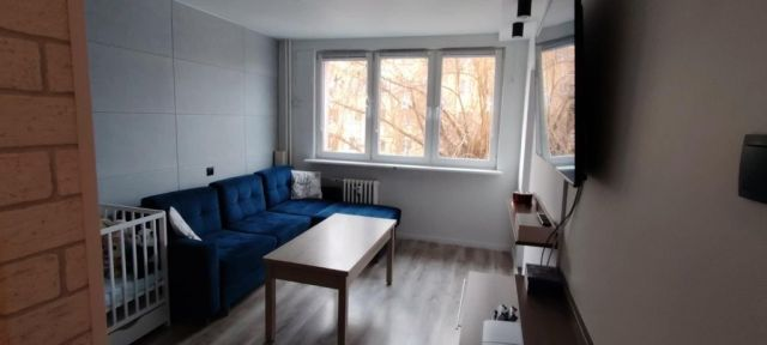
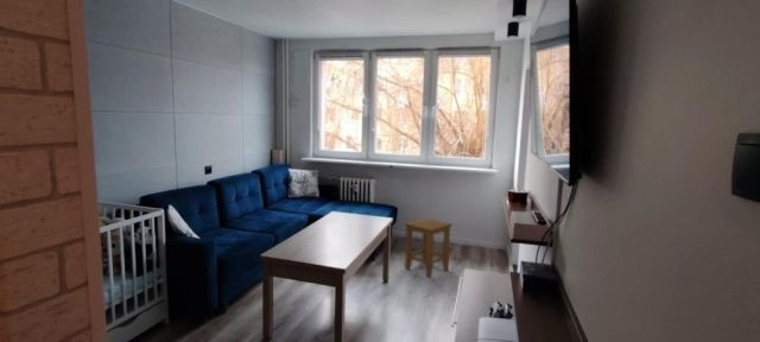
+ stool (428, 246)
